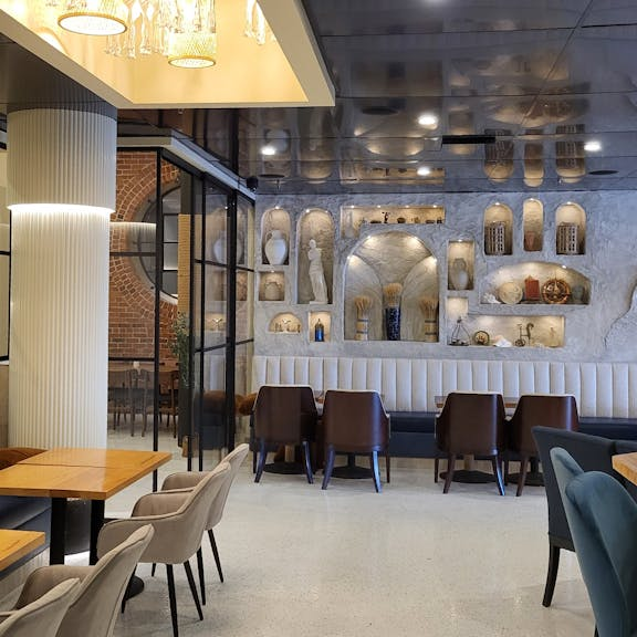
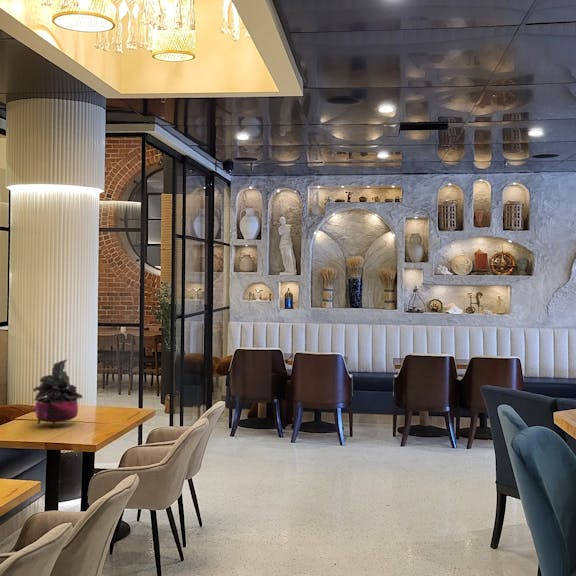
+ potted plant (54, 392)
